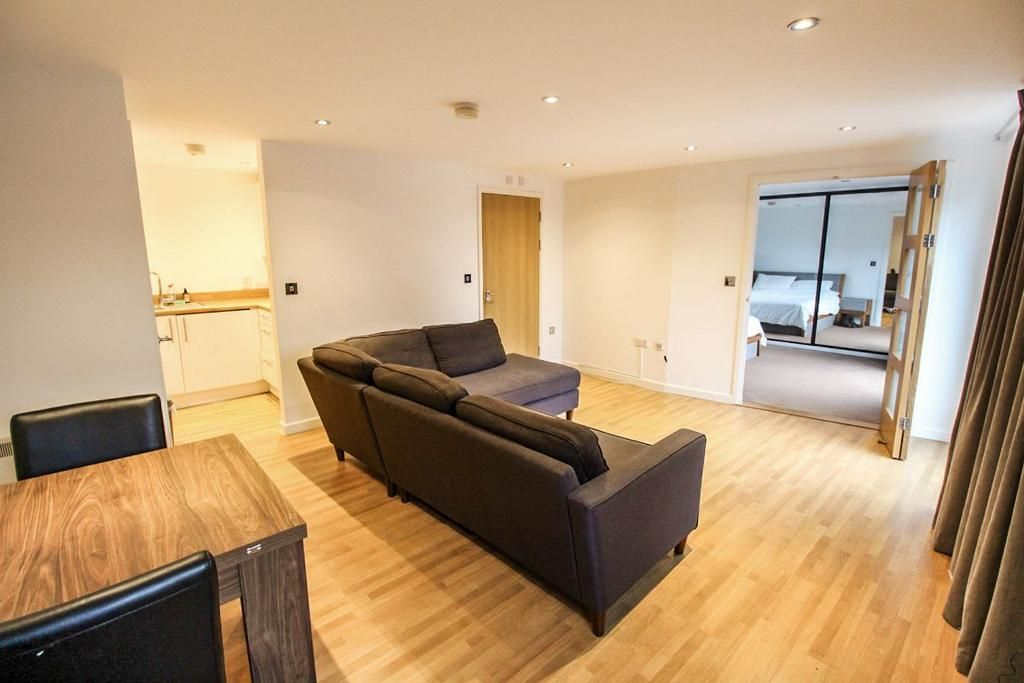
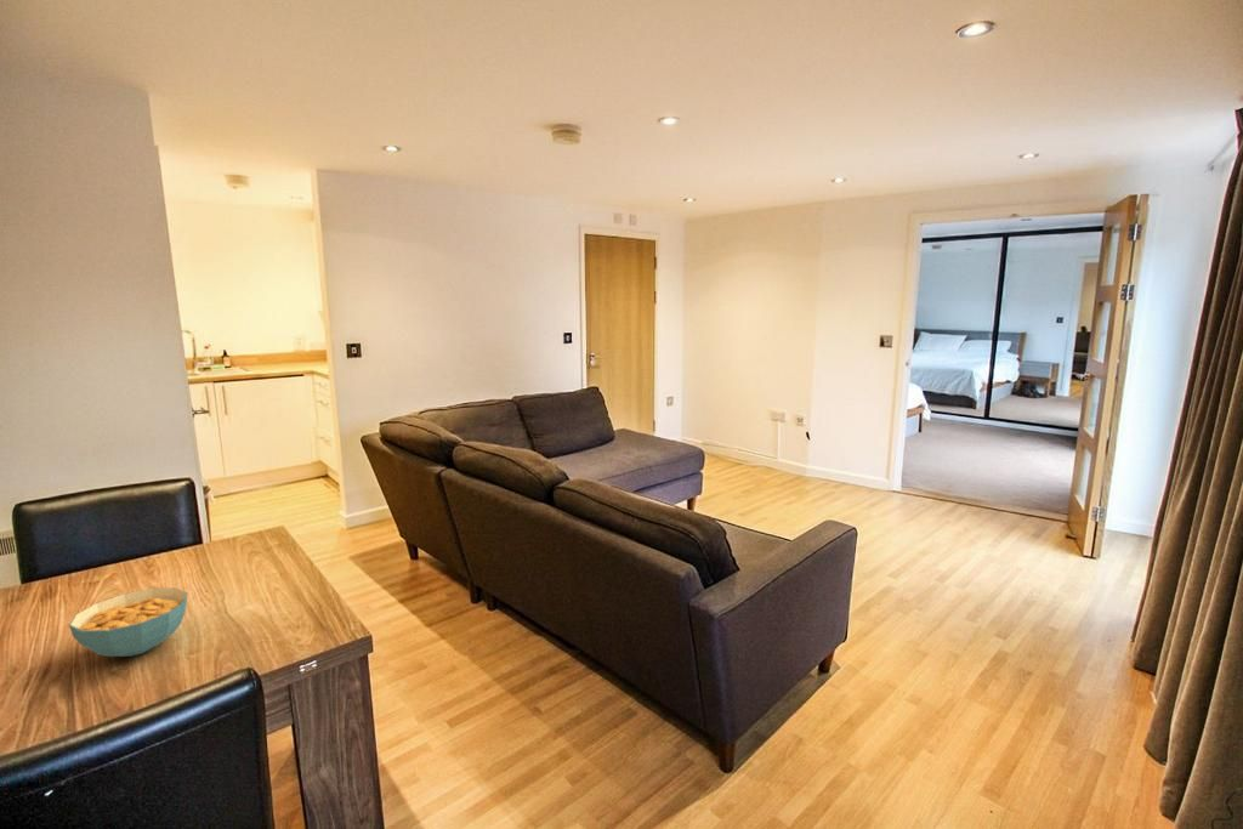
+ cereal bowl (134, 628)
